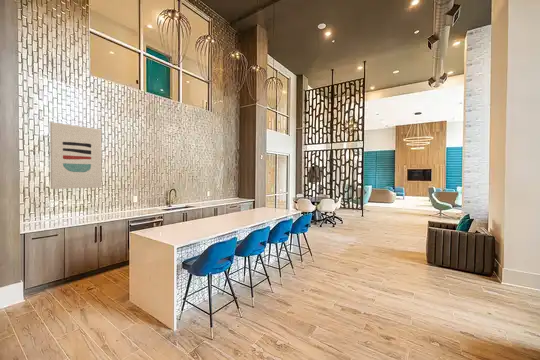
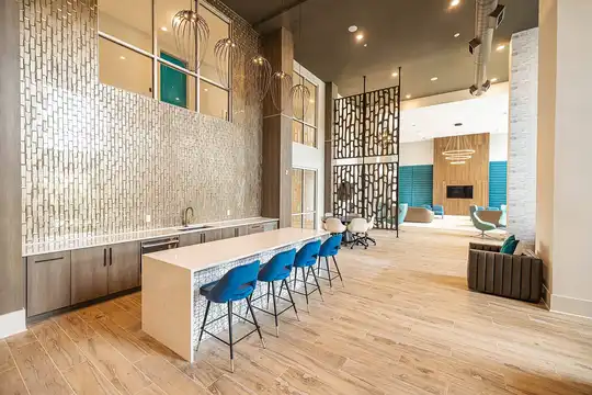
- wall art (77, 157)
